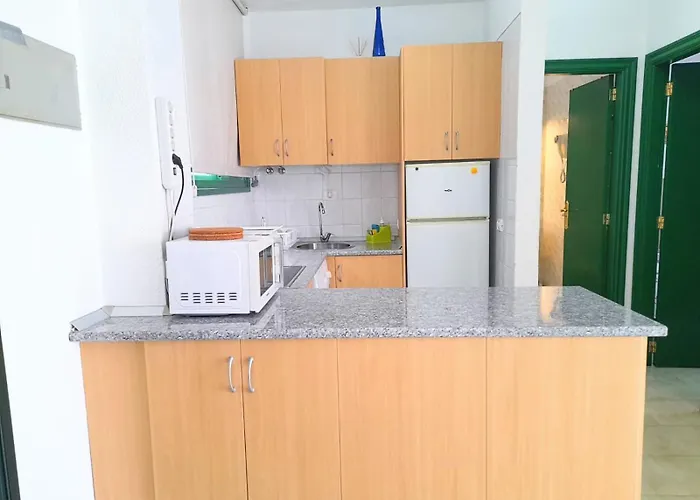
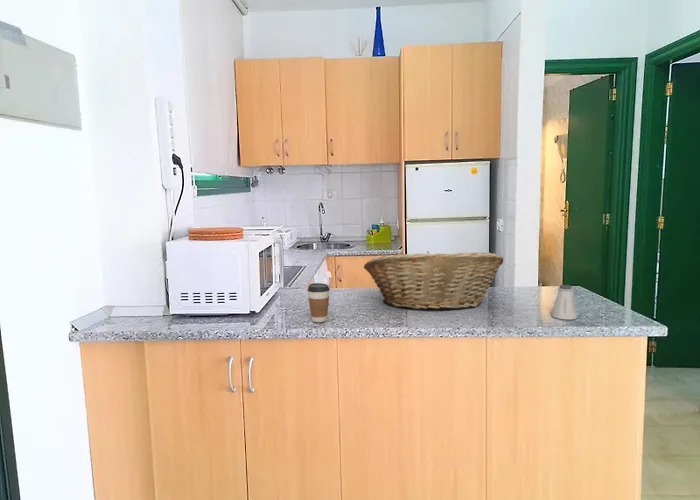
+ coffee cup (319, 302)
+ fruit basket (432, 274)
+ saltshaker (565, 301)
